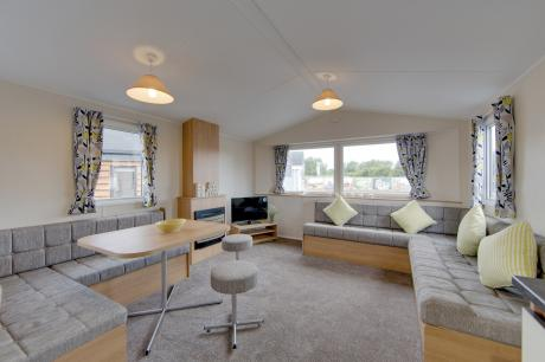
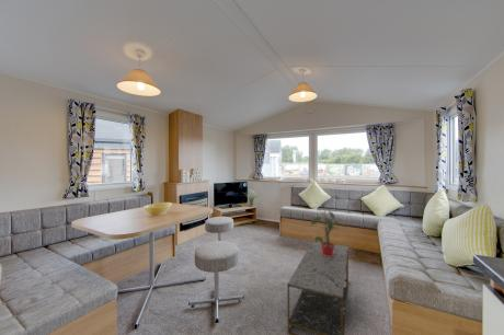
+ potted plant (325, 231)
+ coffee table (323, 281)
